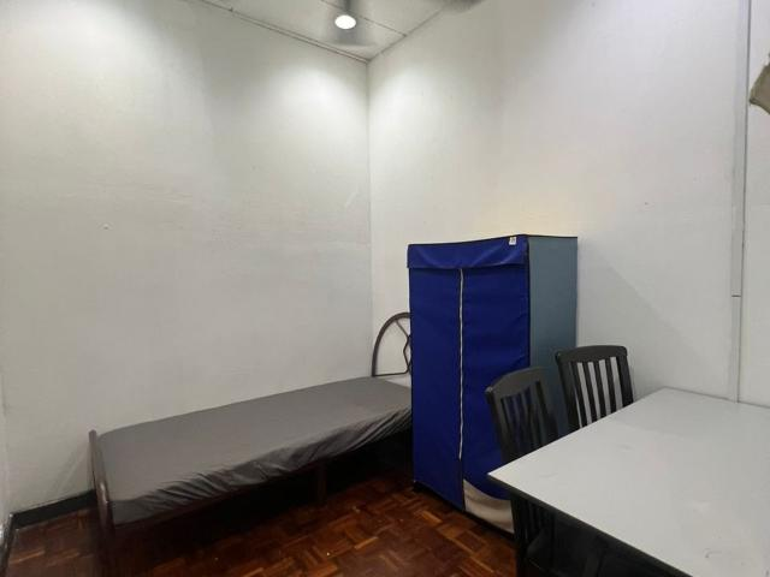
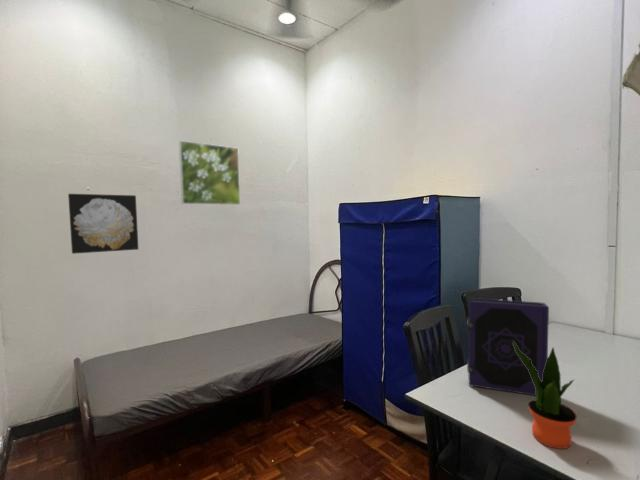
+ book (505, 345)
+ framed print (211, 174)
+ wall art (105, 223)
+ potted plant (542, 391)
